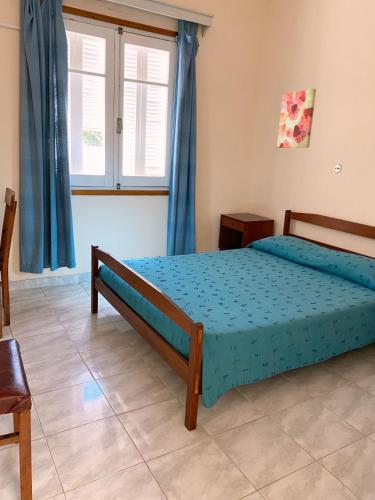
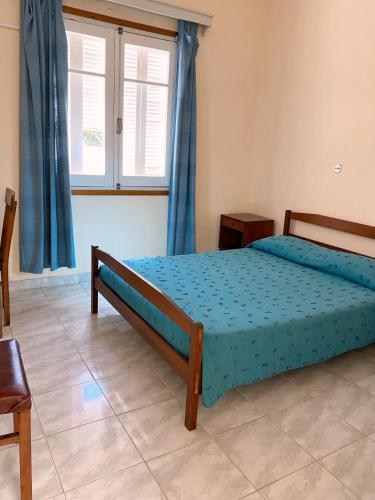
- wall art (295, 120)
